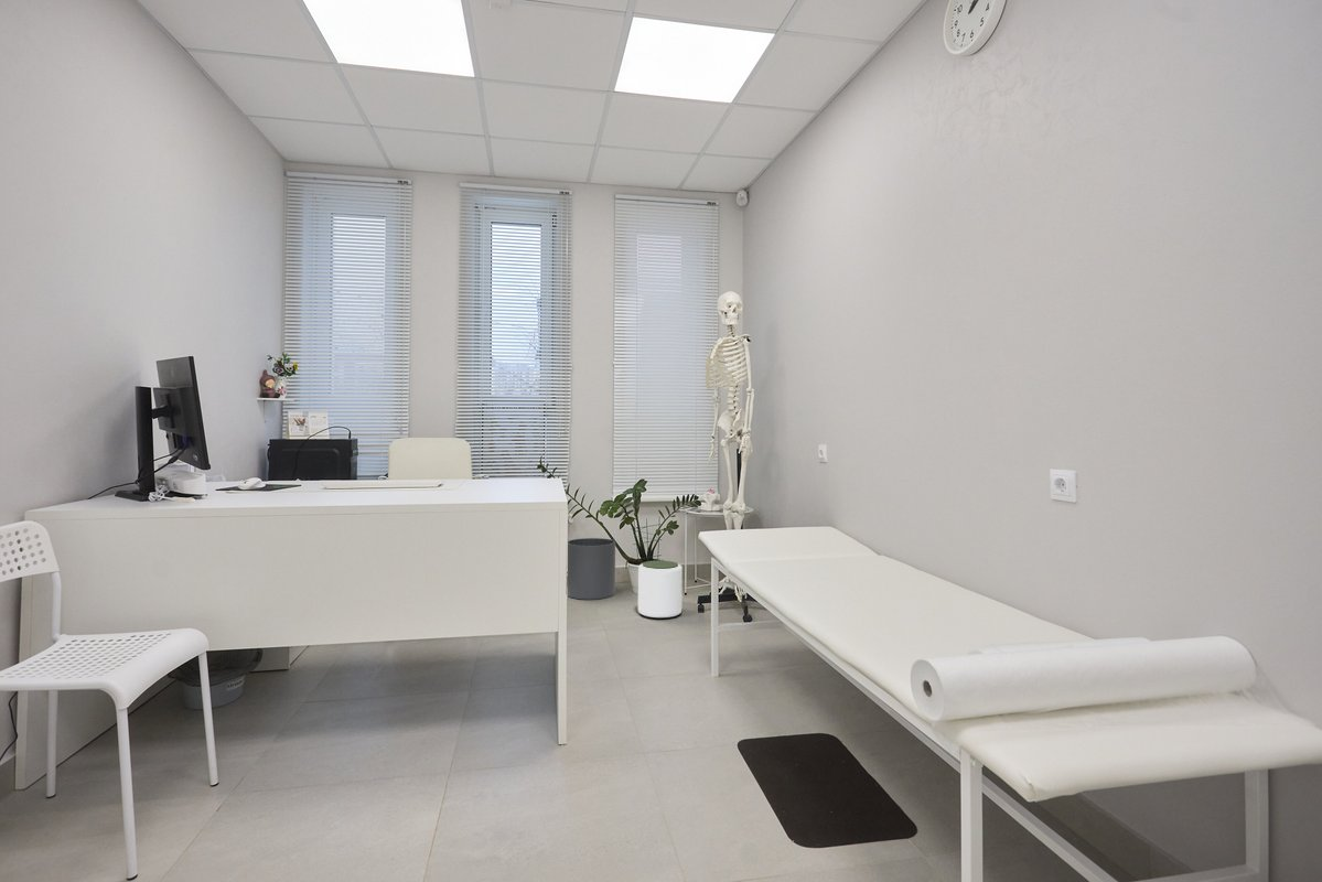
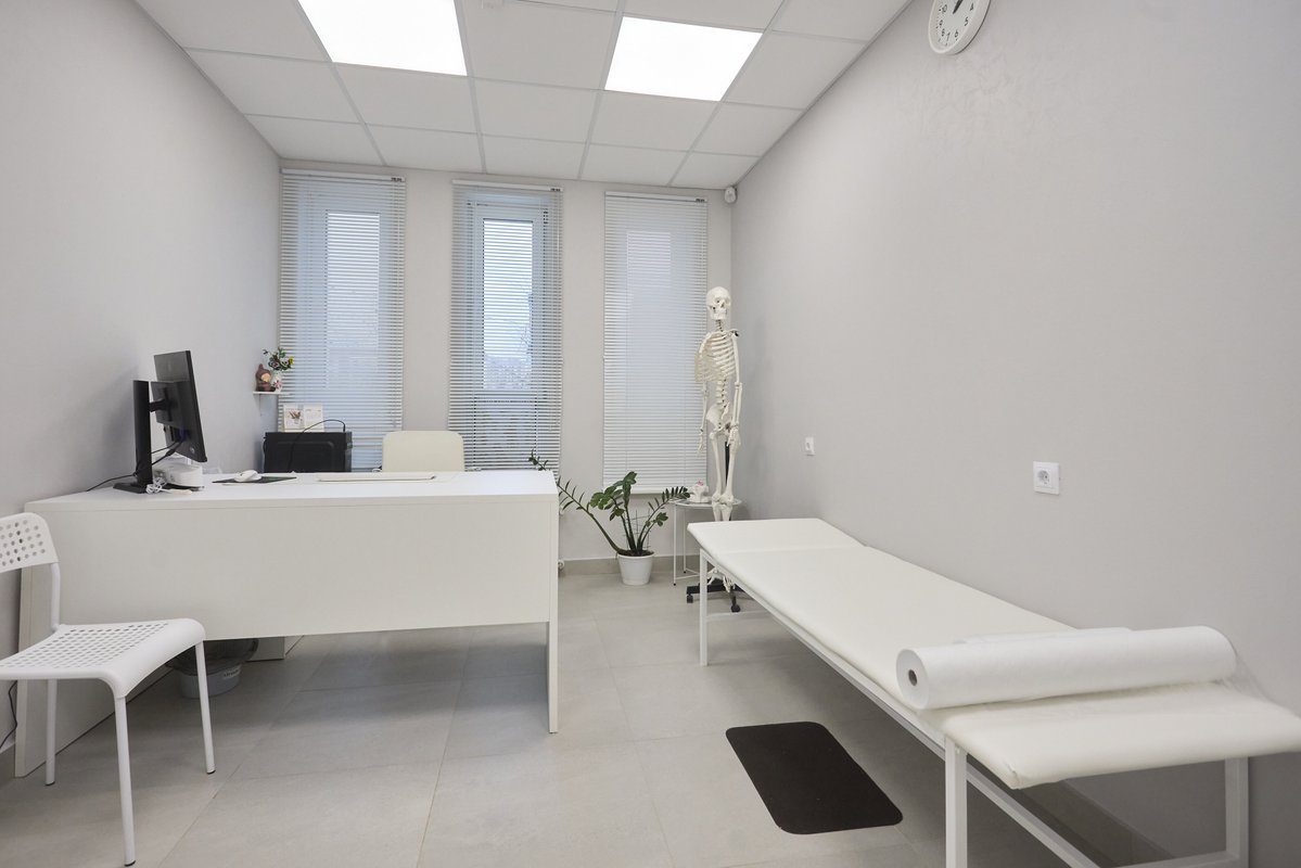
- waste bin (590, 567)
- plant pot (659, 588)
